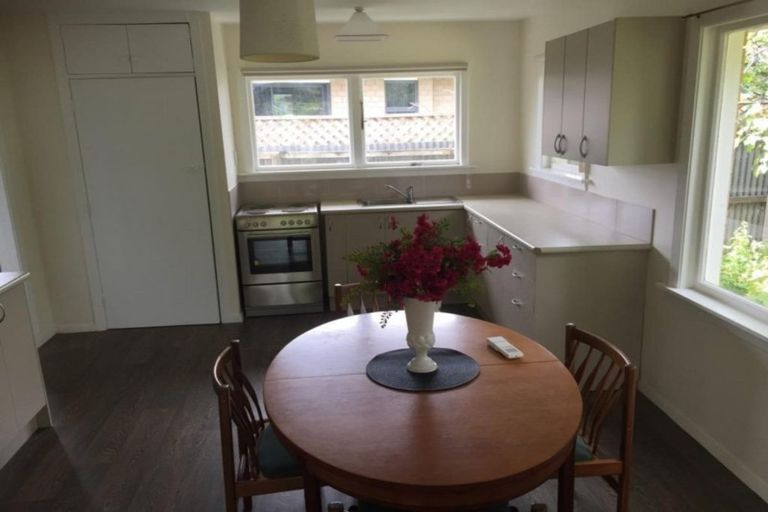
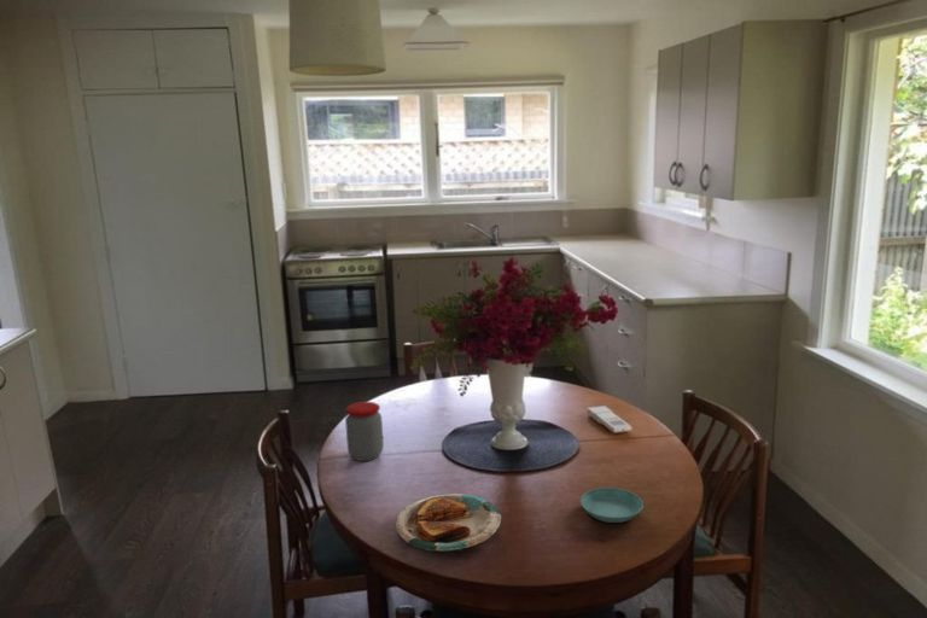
+ jar (363, 431)
+ plate (449, 521)
+ saucer (611, 506)
